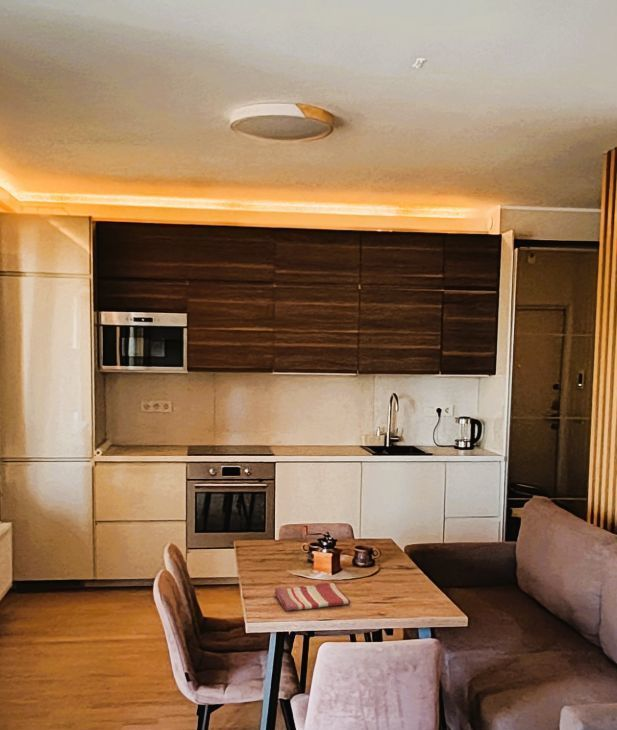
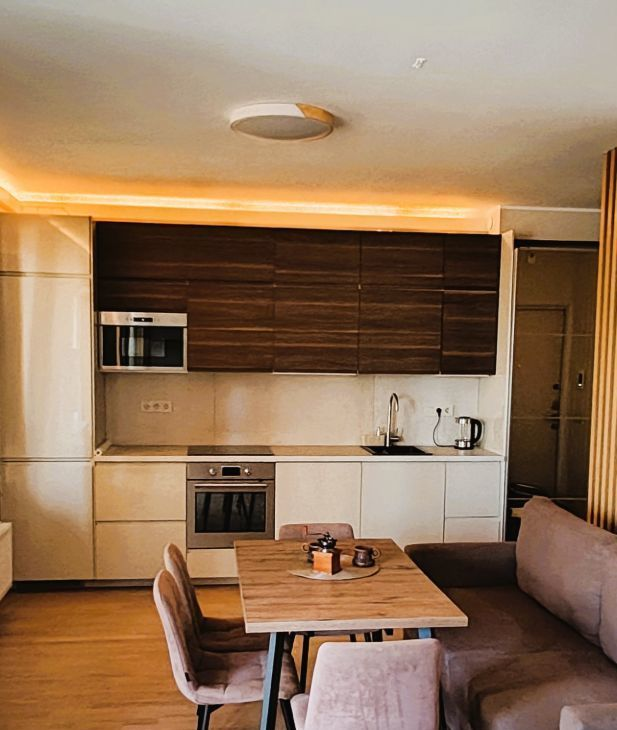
- dish towel (311, 596)
